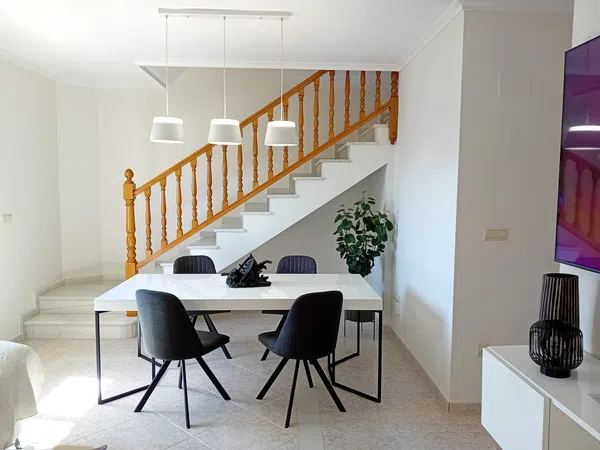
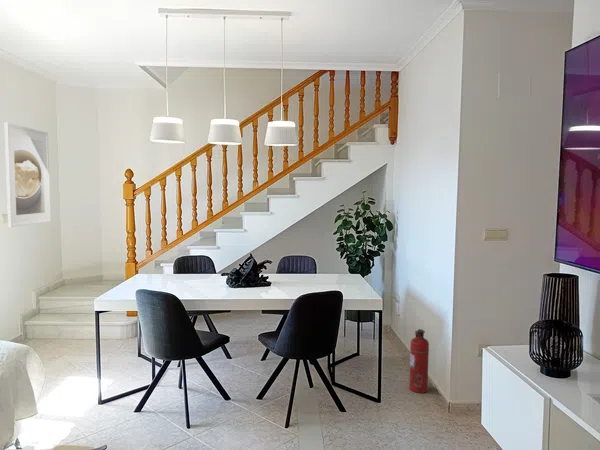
+ fire extinguisher (419, 358)
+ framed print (29, 176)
